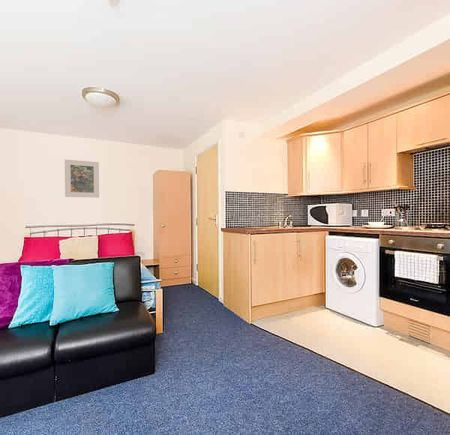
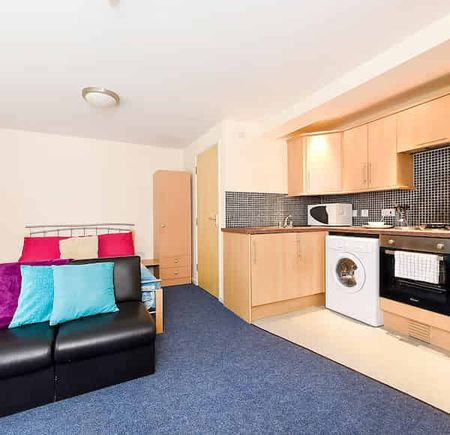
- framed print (82, 179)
